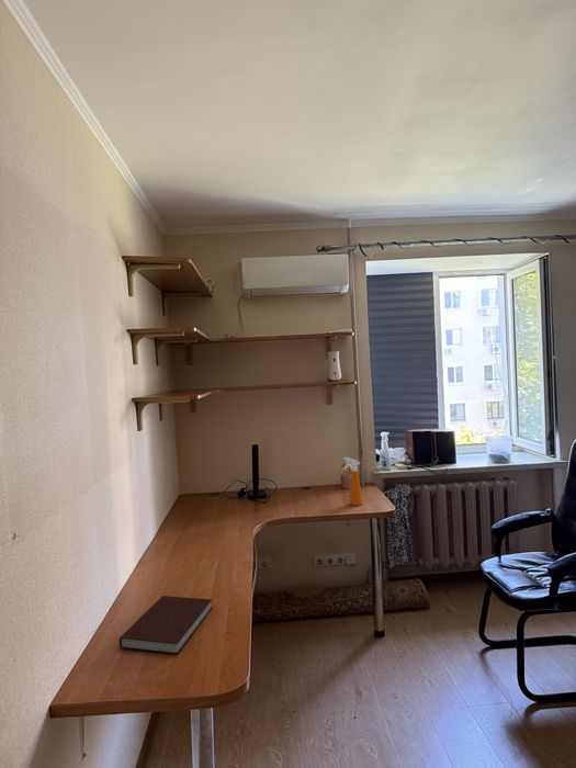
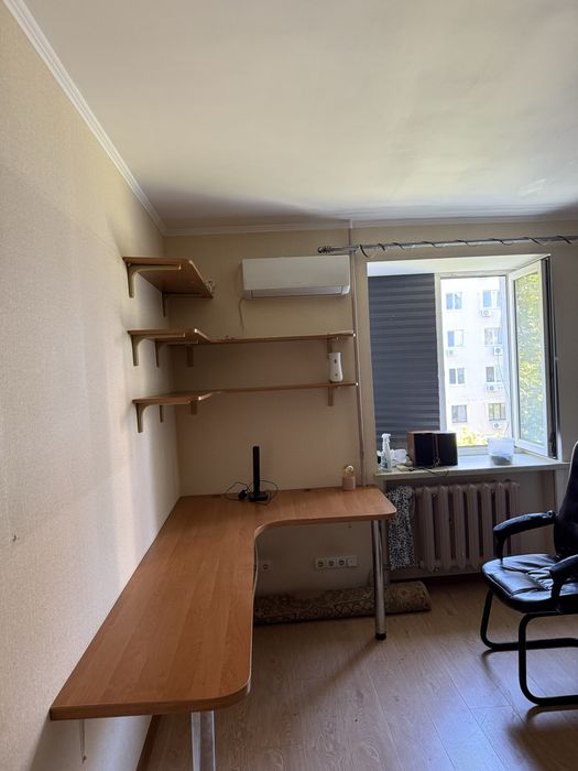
- notebook (169, 621)
- spray bottle (351, 481)
